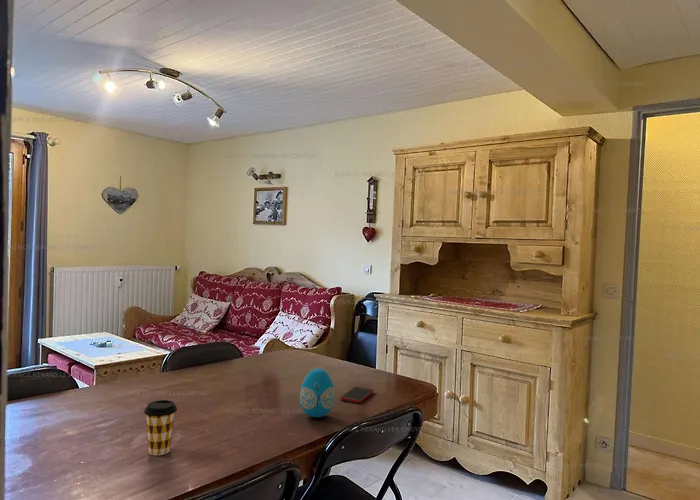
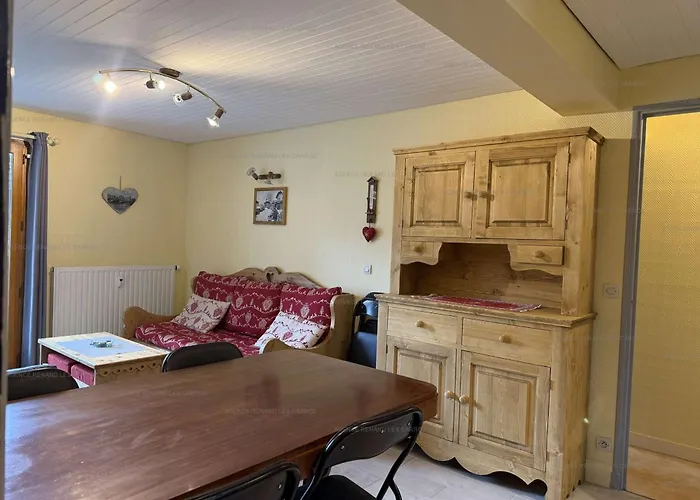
- decorative egg (317, 392)
- coffee cup (160, 427)
- cell phone (357, 394)
